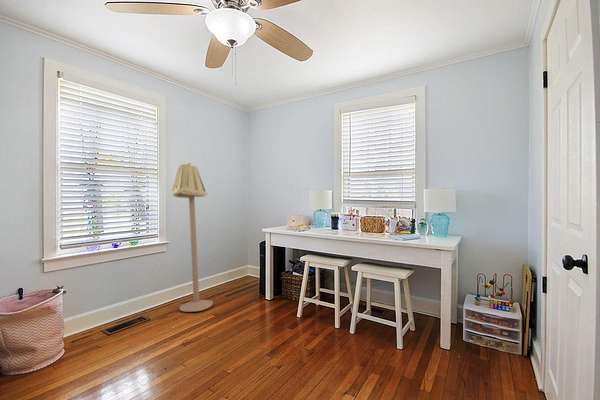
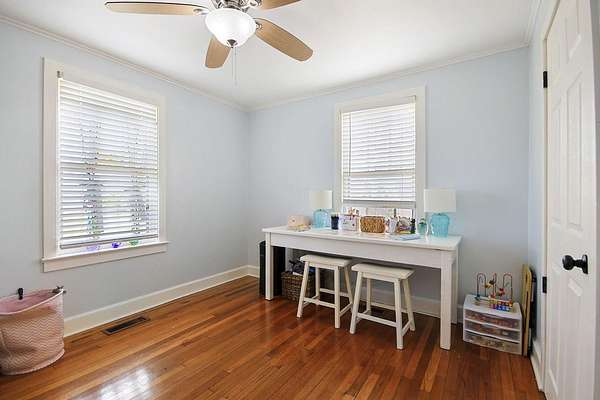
- floor lamp (191, 234)
